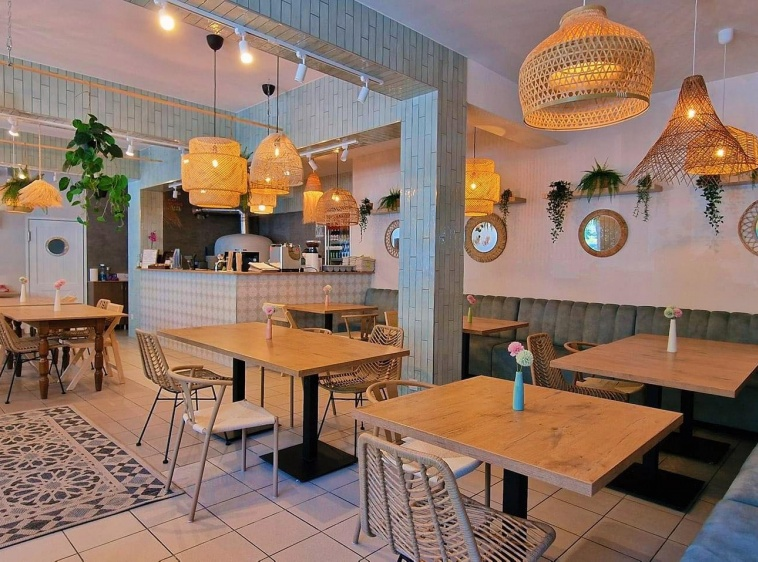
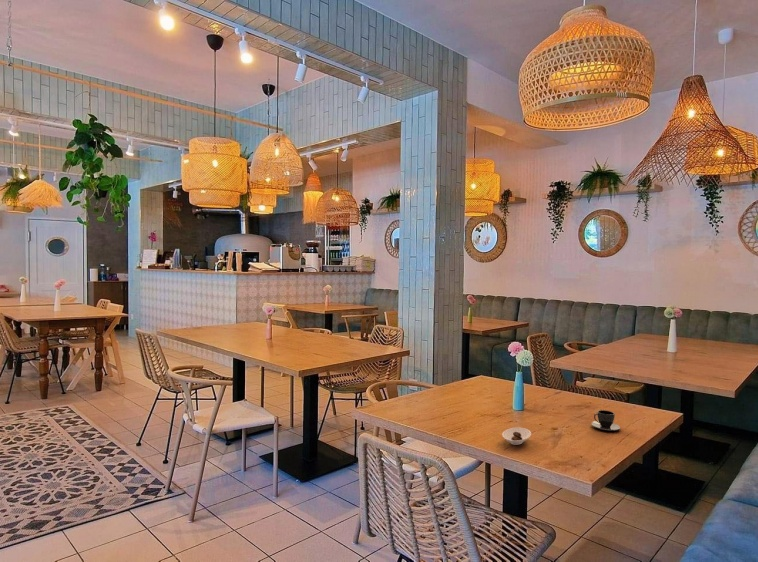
+ saucer (516, 436)
+ teacup (605, 420)
